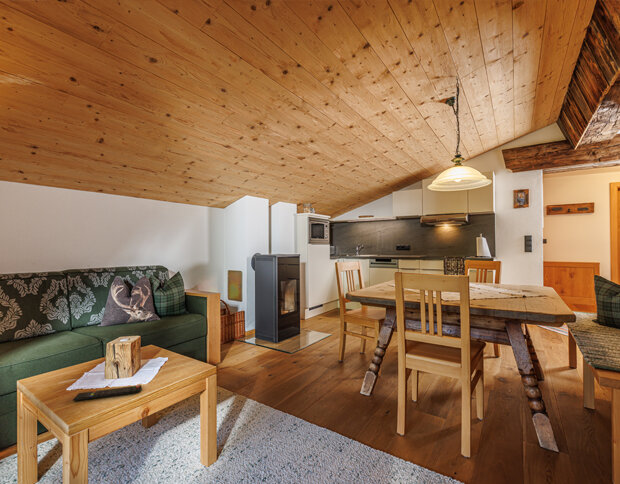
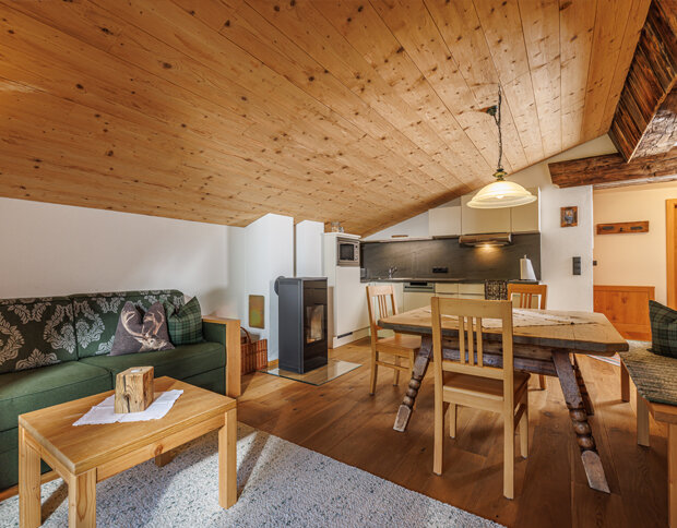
- remote control (109, 393)
